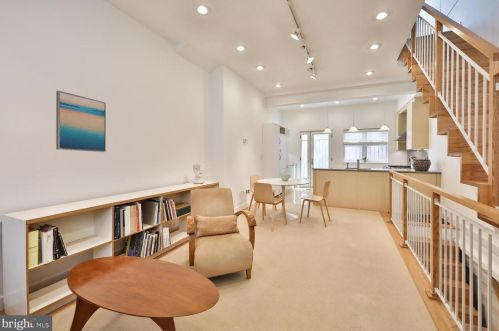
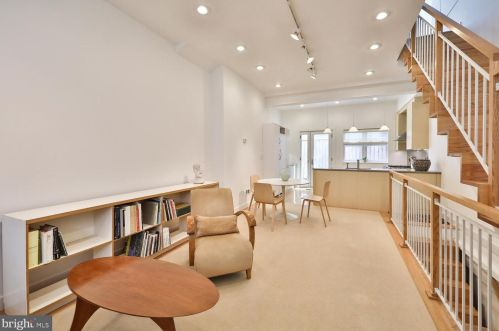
- wall art (83, 124)
